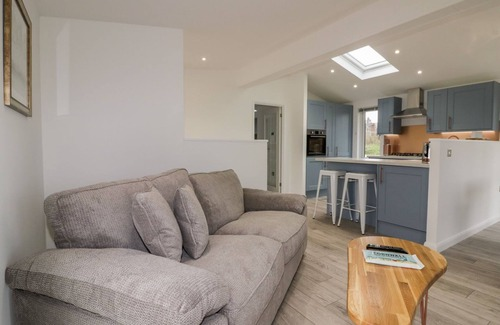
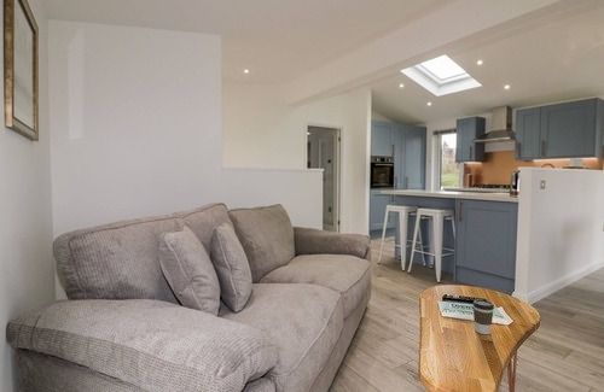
+ coffee cup (482, 316)
